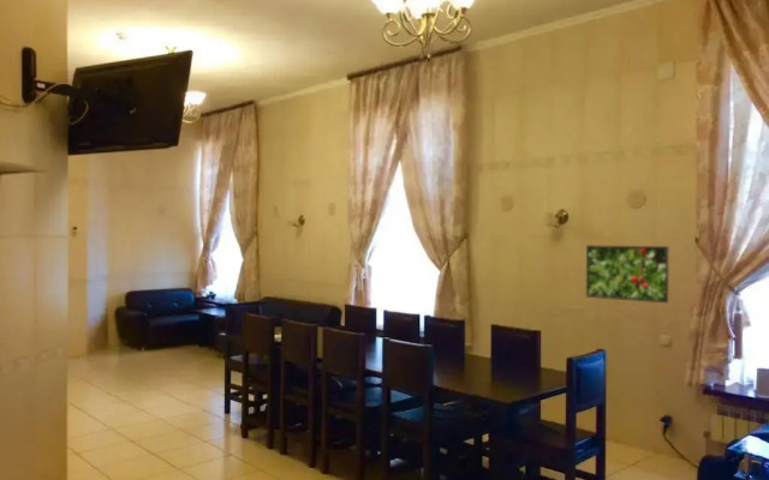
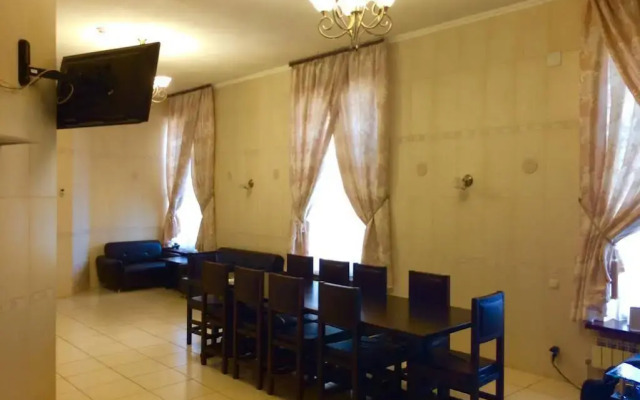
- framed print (625, 272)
